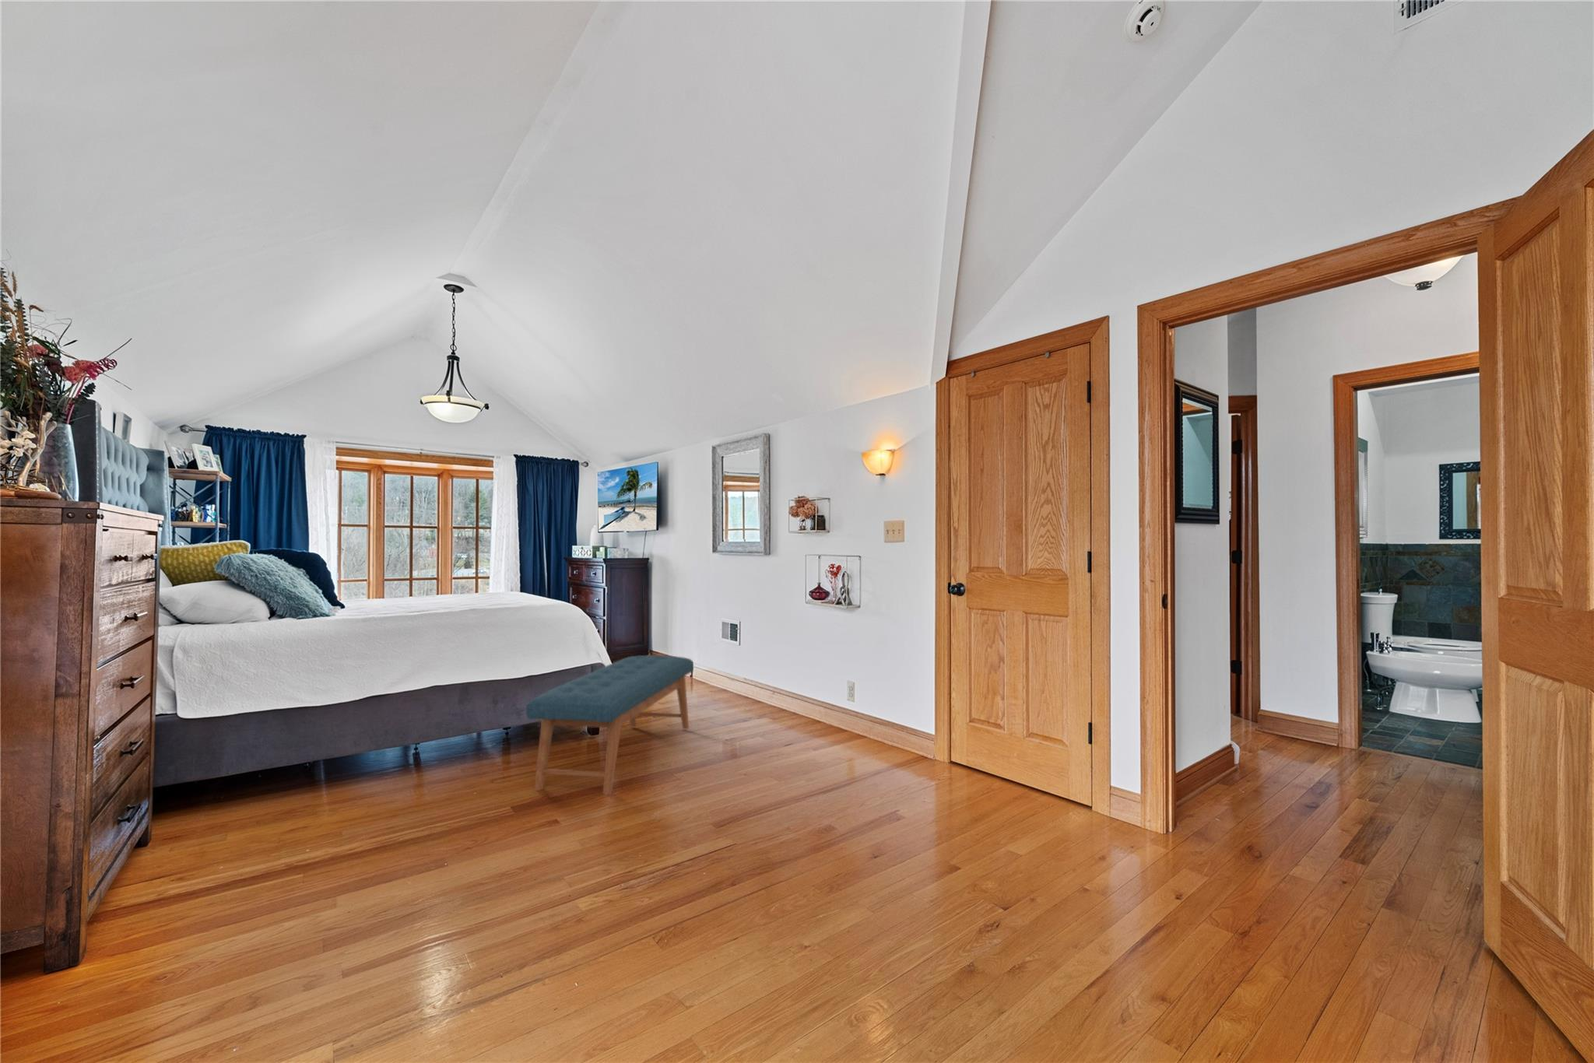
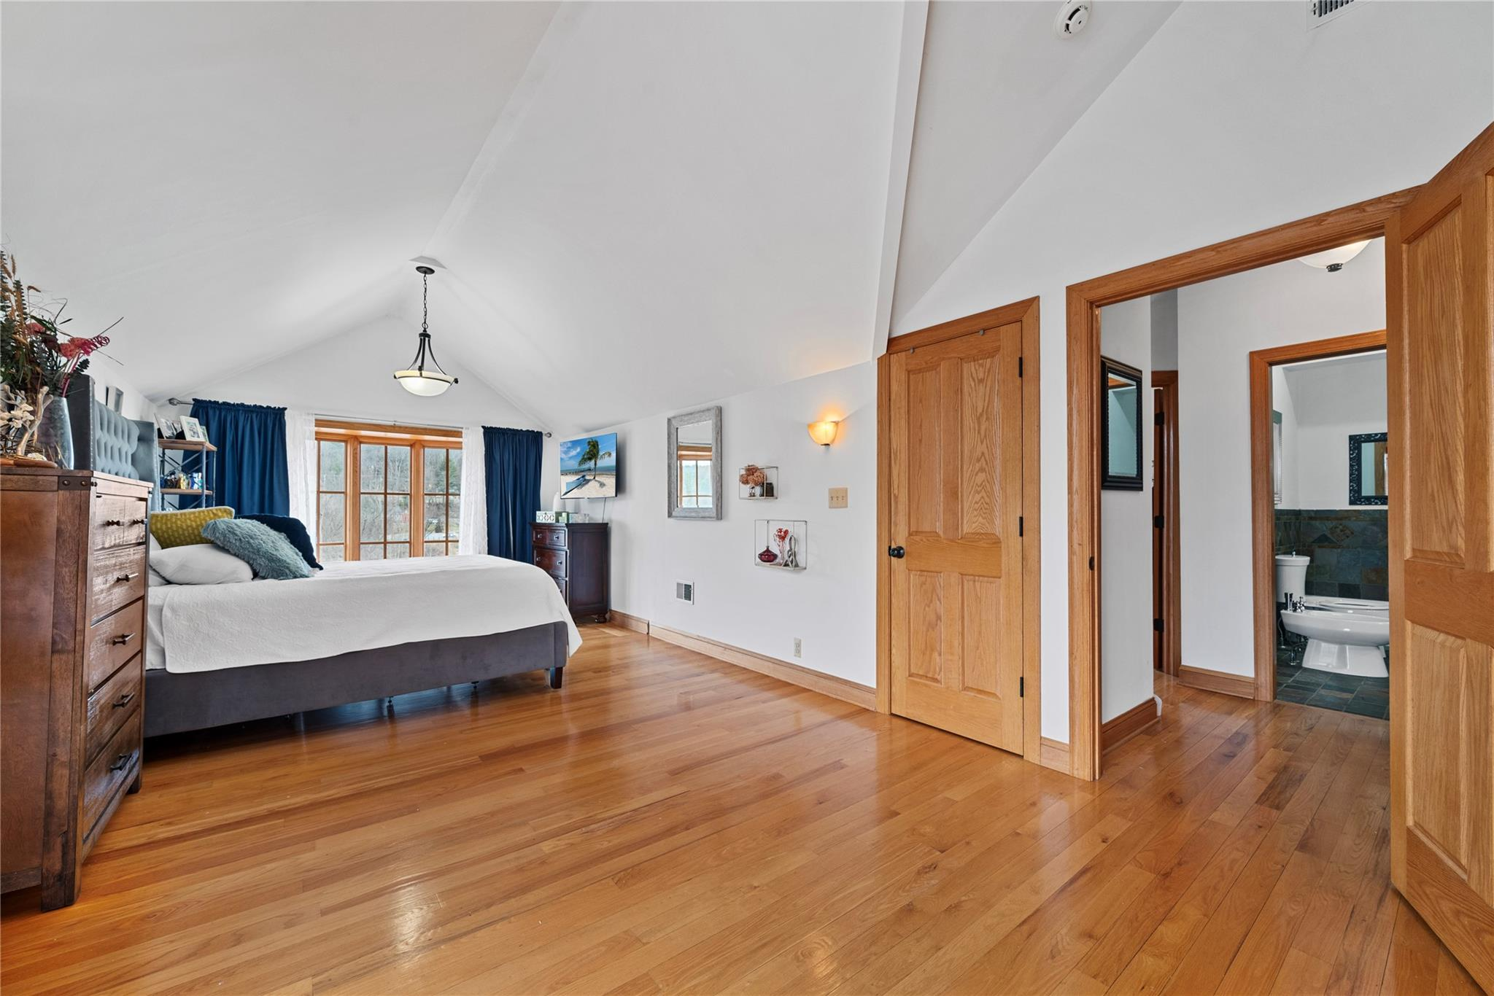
- bench (621, 713)
